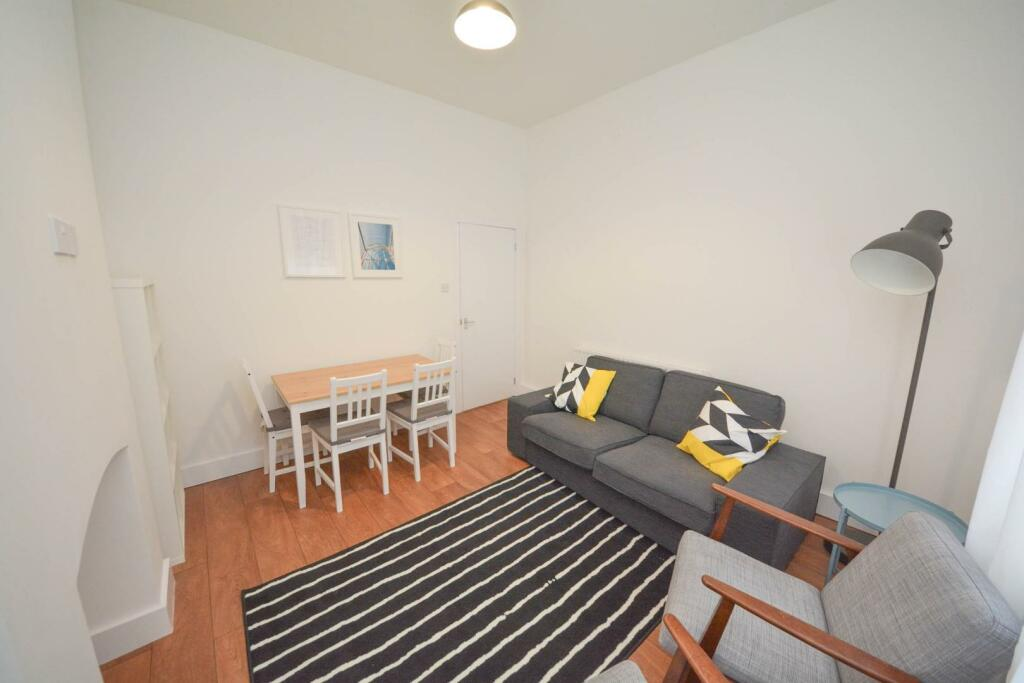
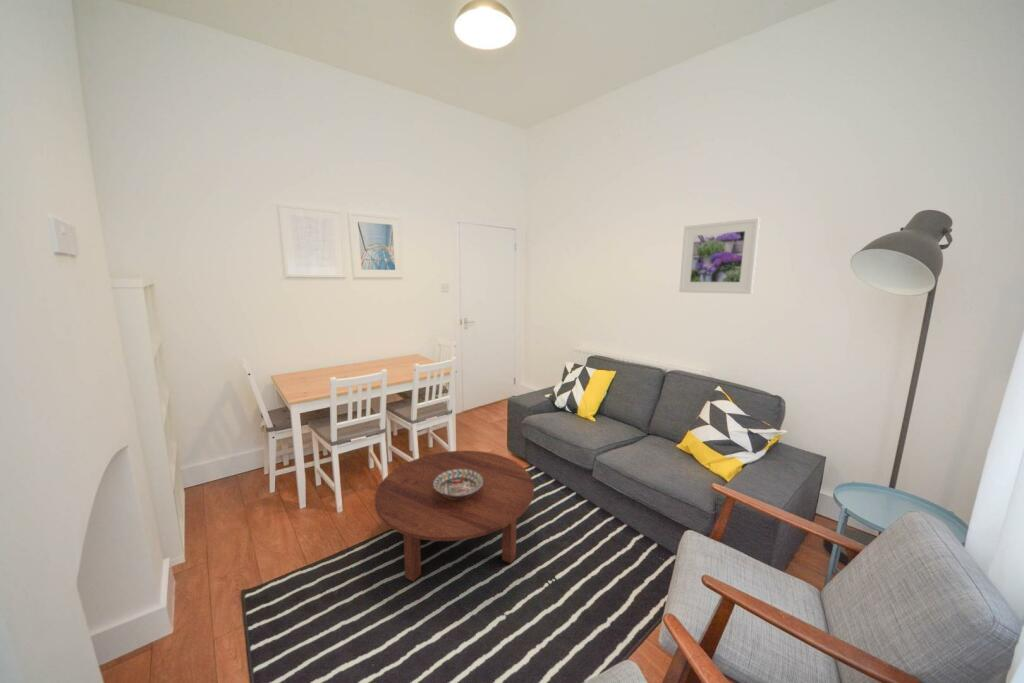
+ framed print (716, 258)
+ decorative bowl (458, 486)
+ coffee table (457, 510)
